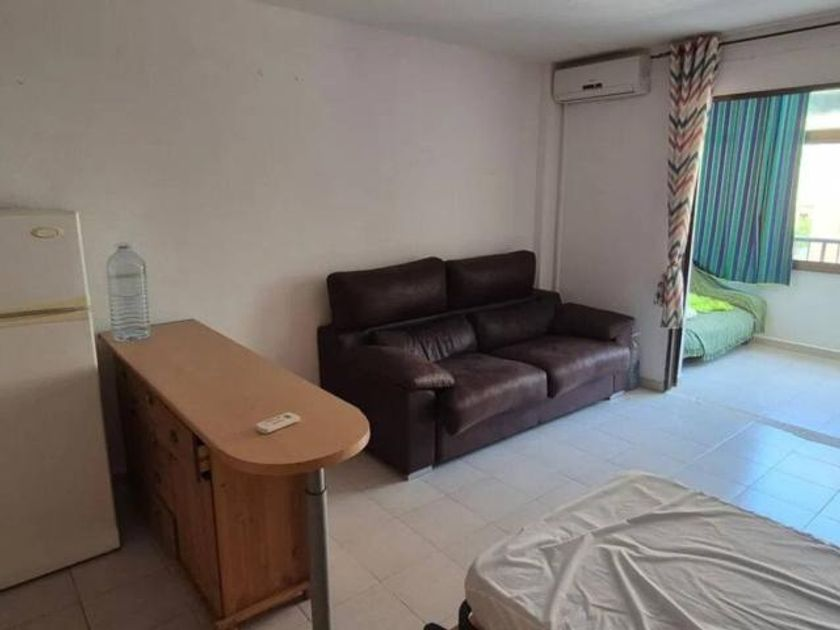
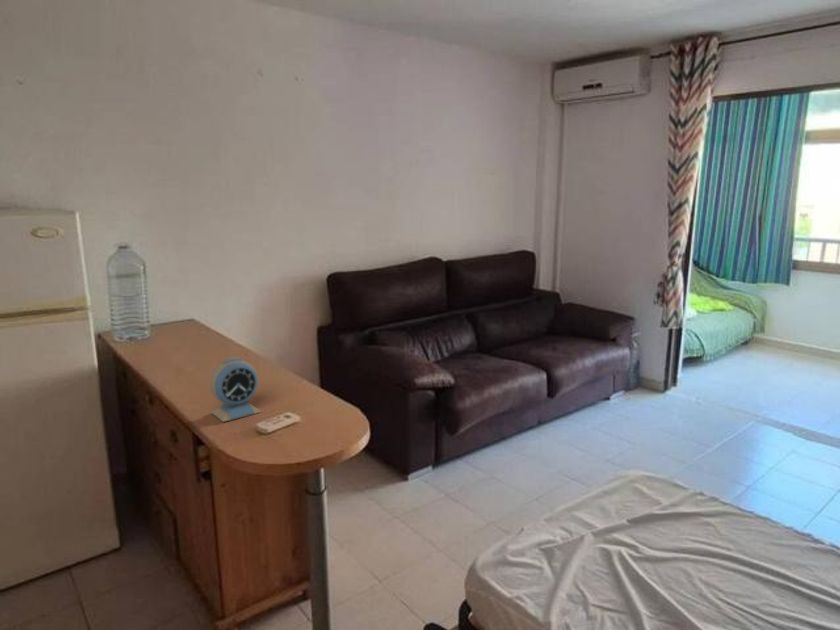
+ alarm clock (234, 385)
